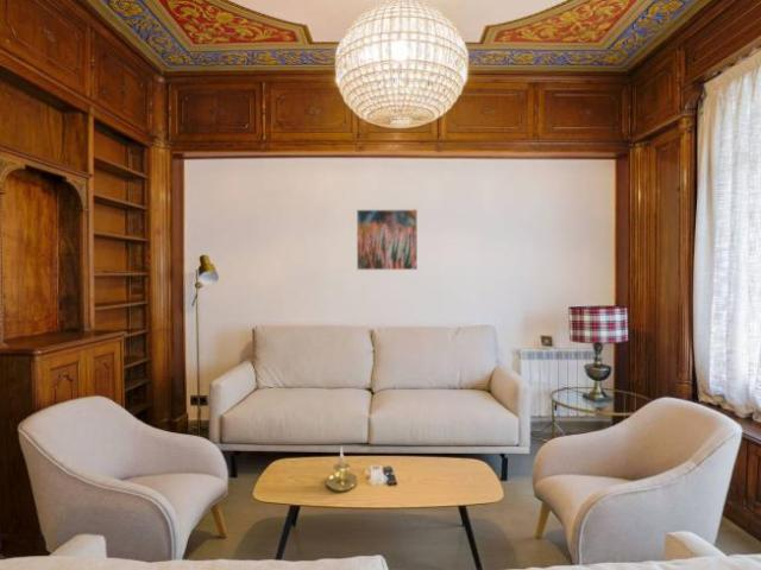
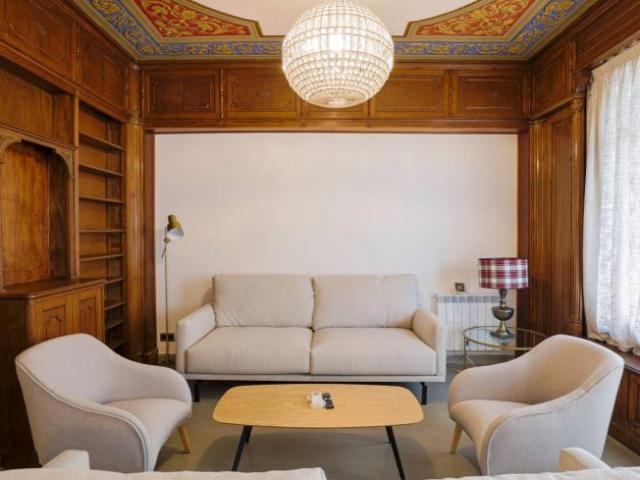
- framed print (386, 240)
- candle holder (341, 466)
